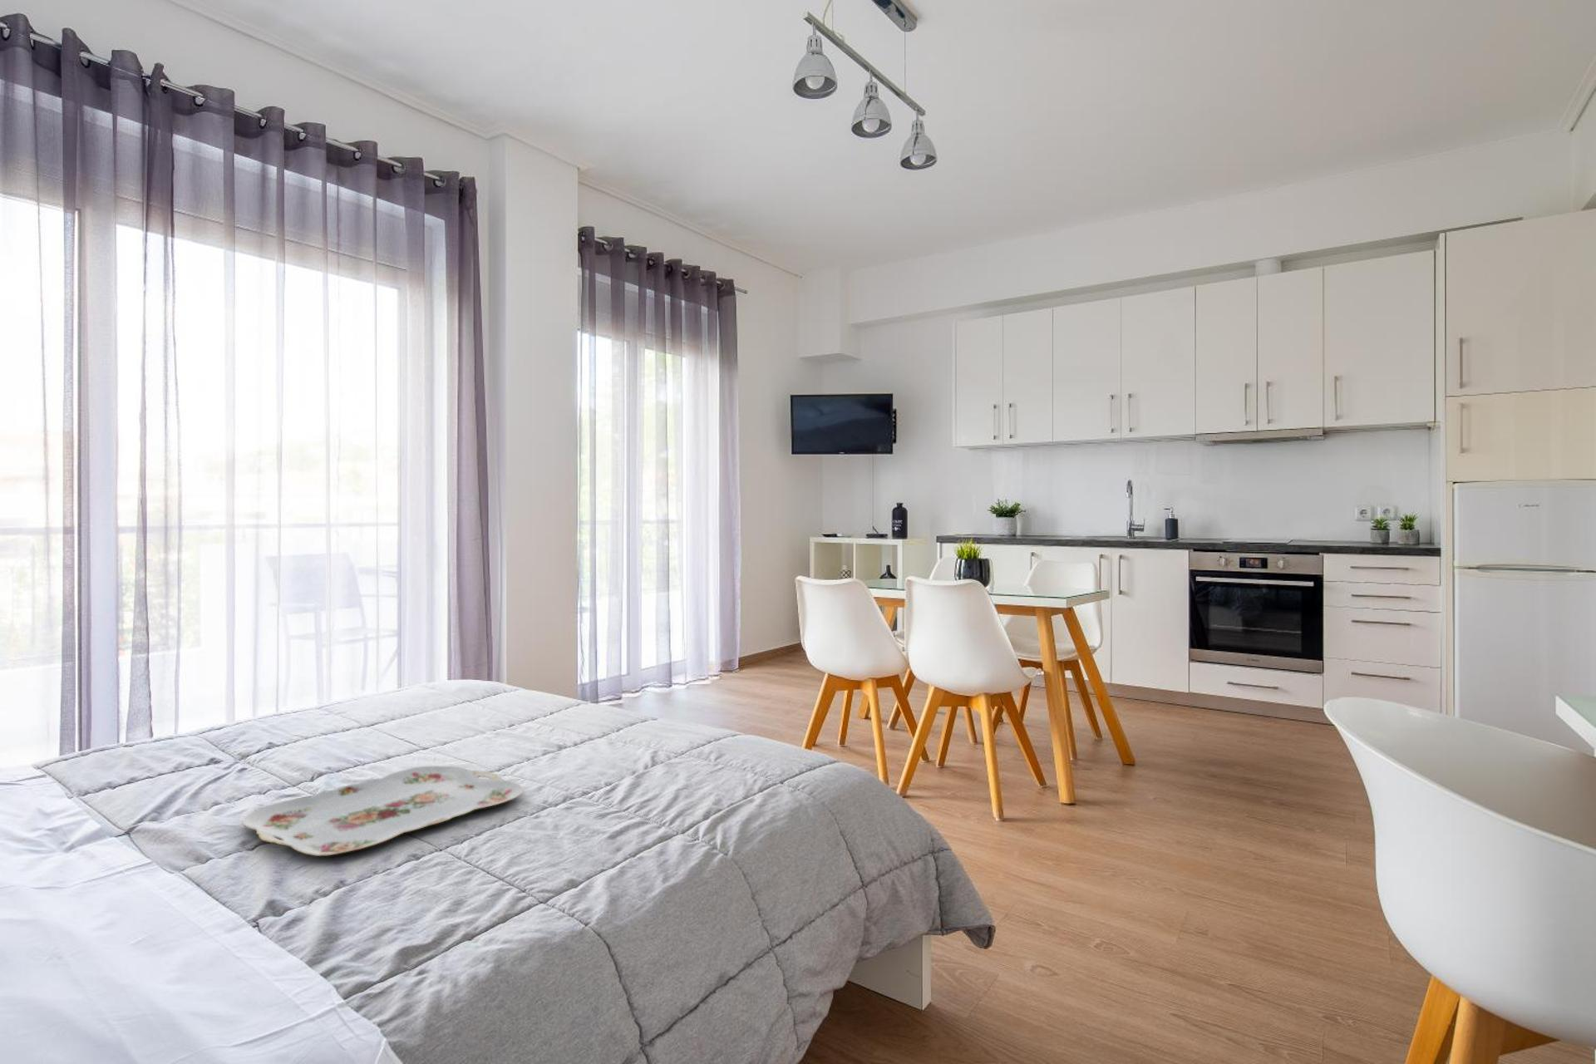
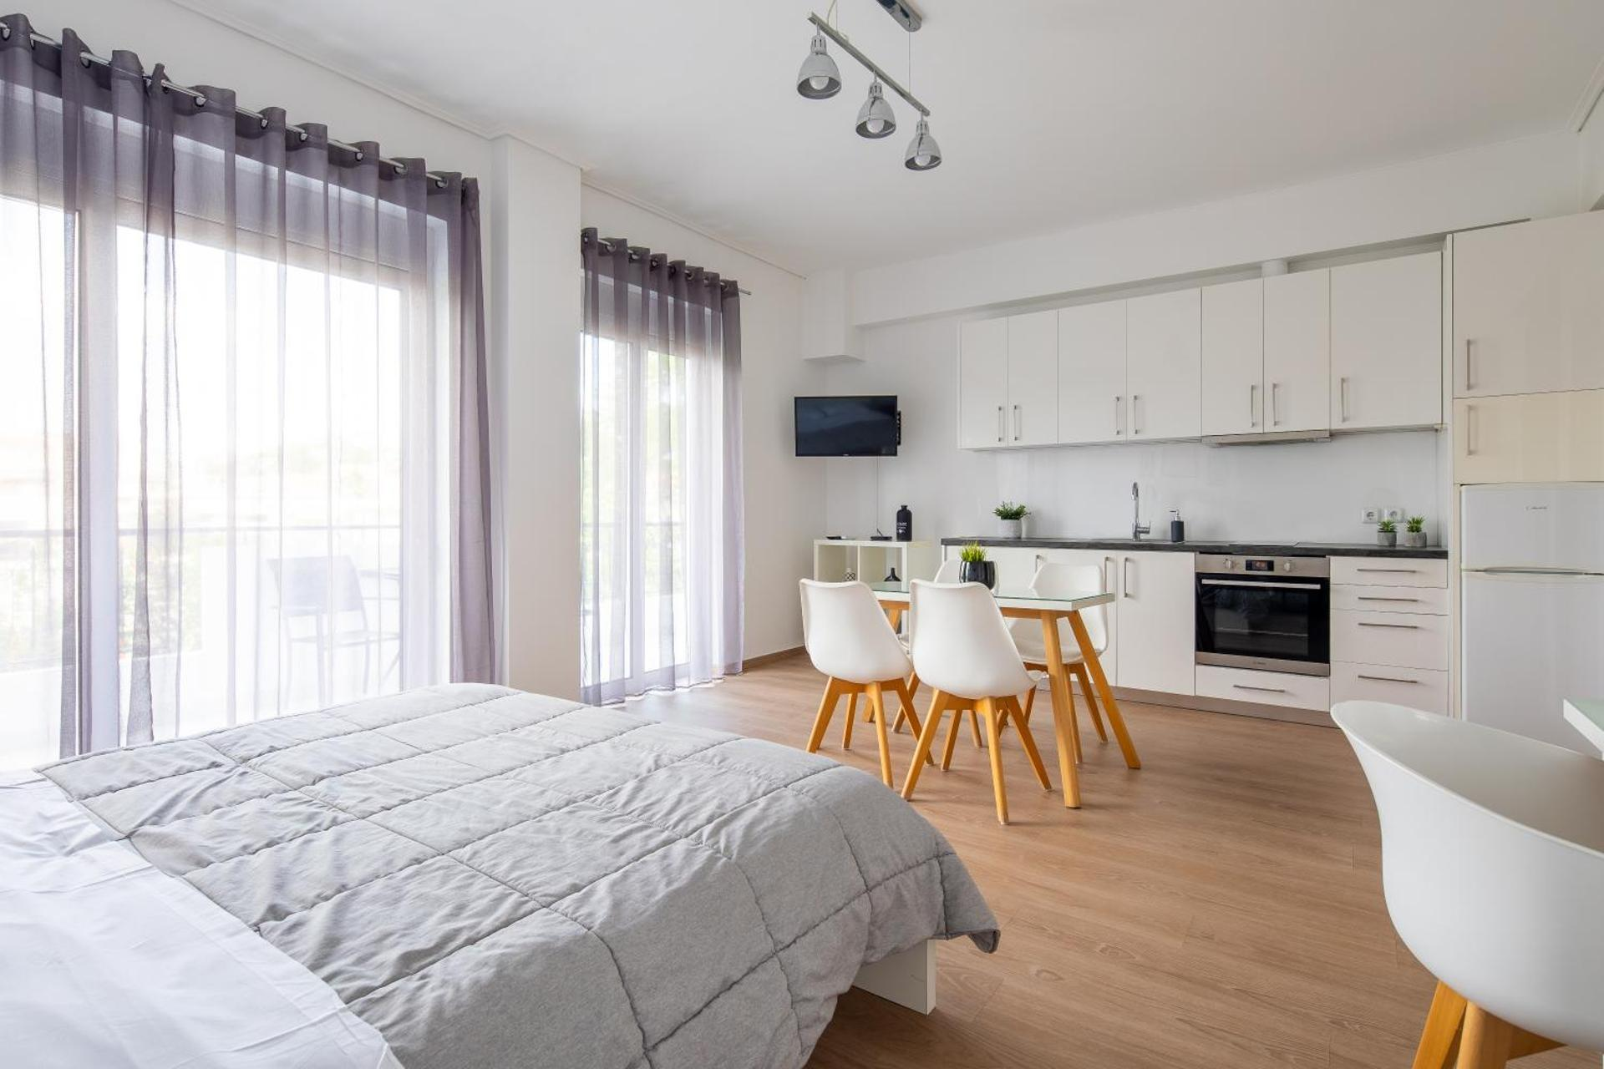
- serving tray (391, 806)
